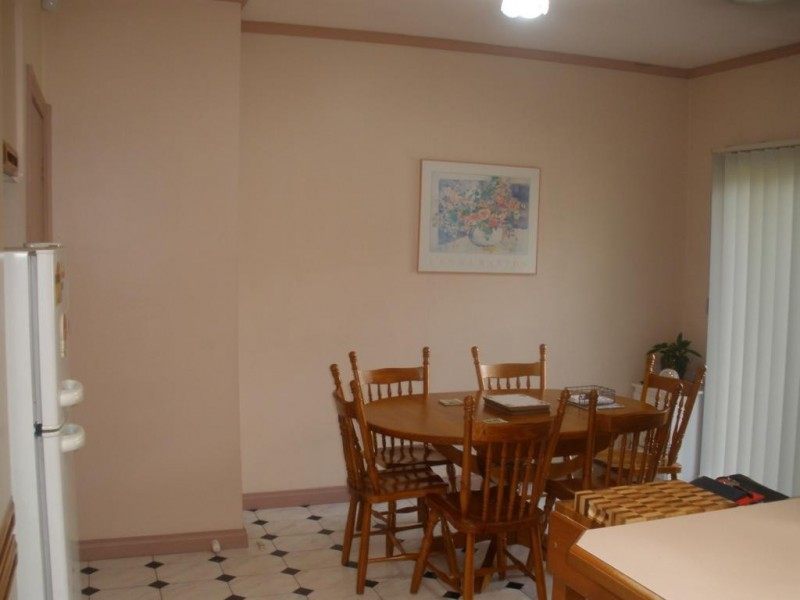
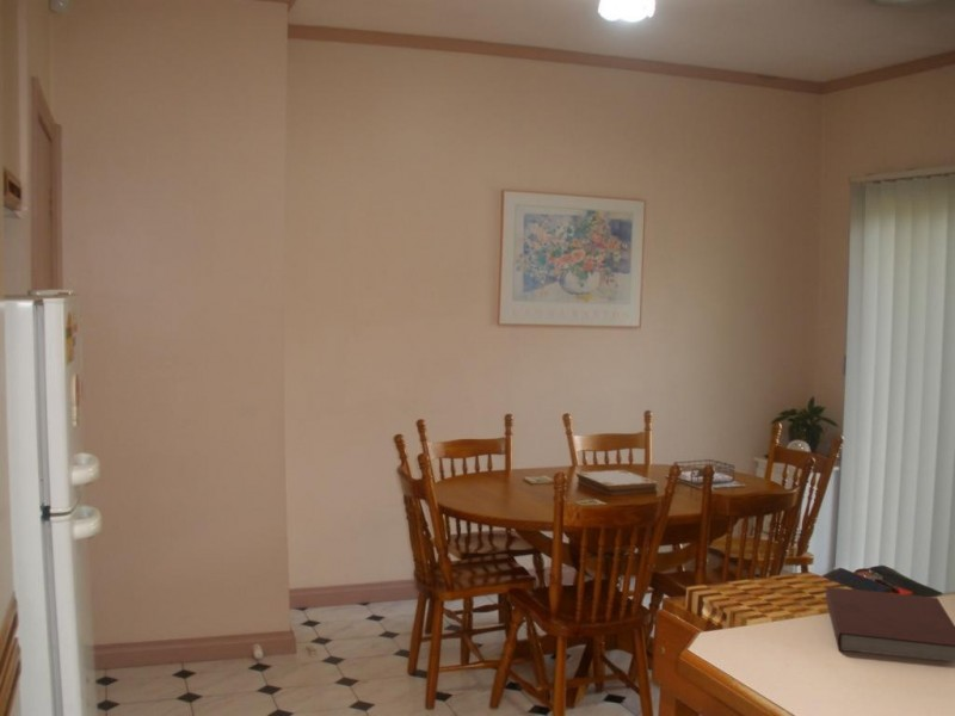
+ notebook (889, 623)
